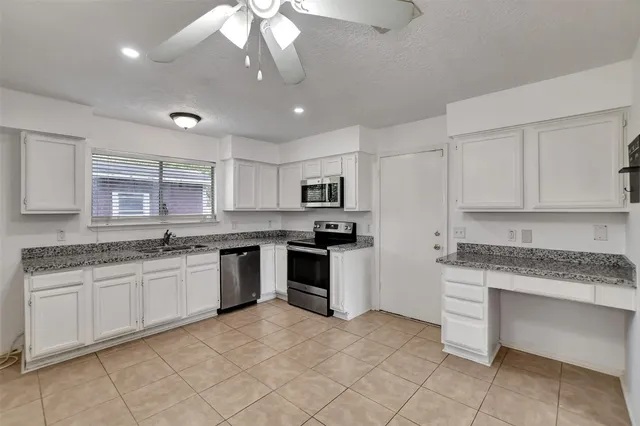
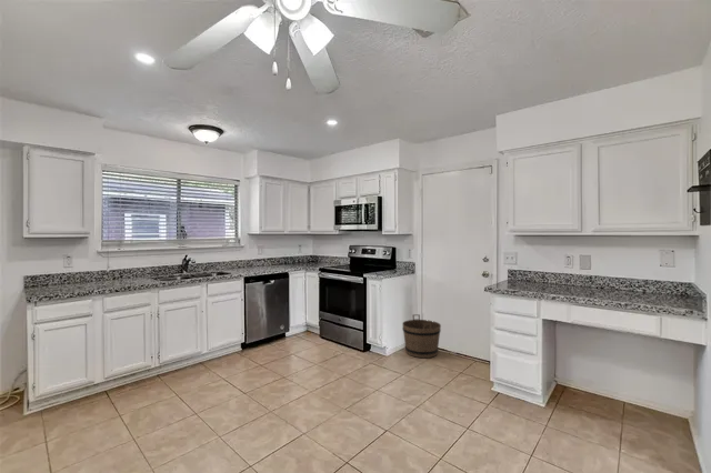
+ bucket (421, 335)
